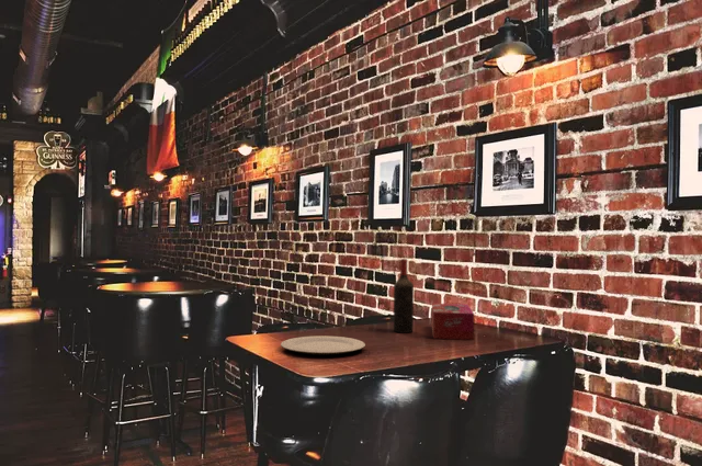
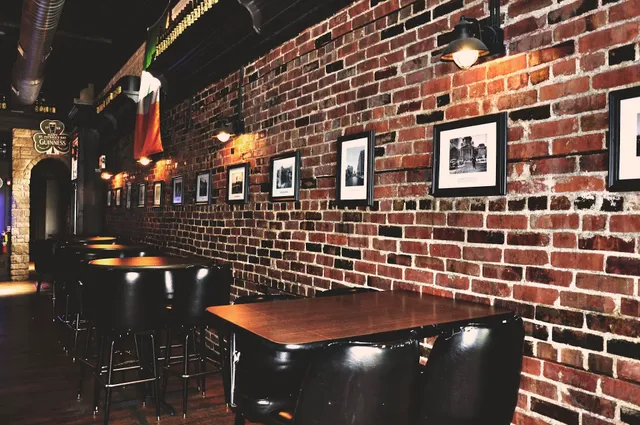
- plate (322, 345)
- tissue box (451, 320)
- wine bottle (403, 295)
